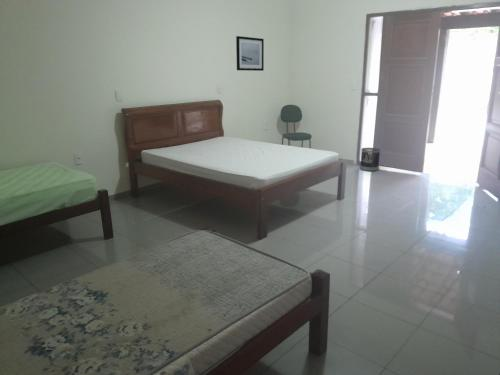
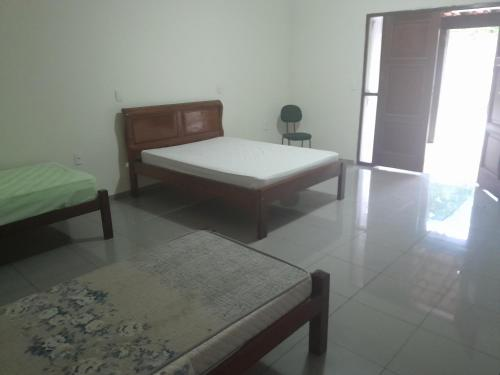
- wall art (250, 54)
- wastebasket (370, 159)
